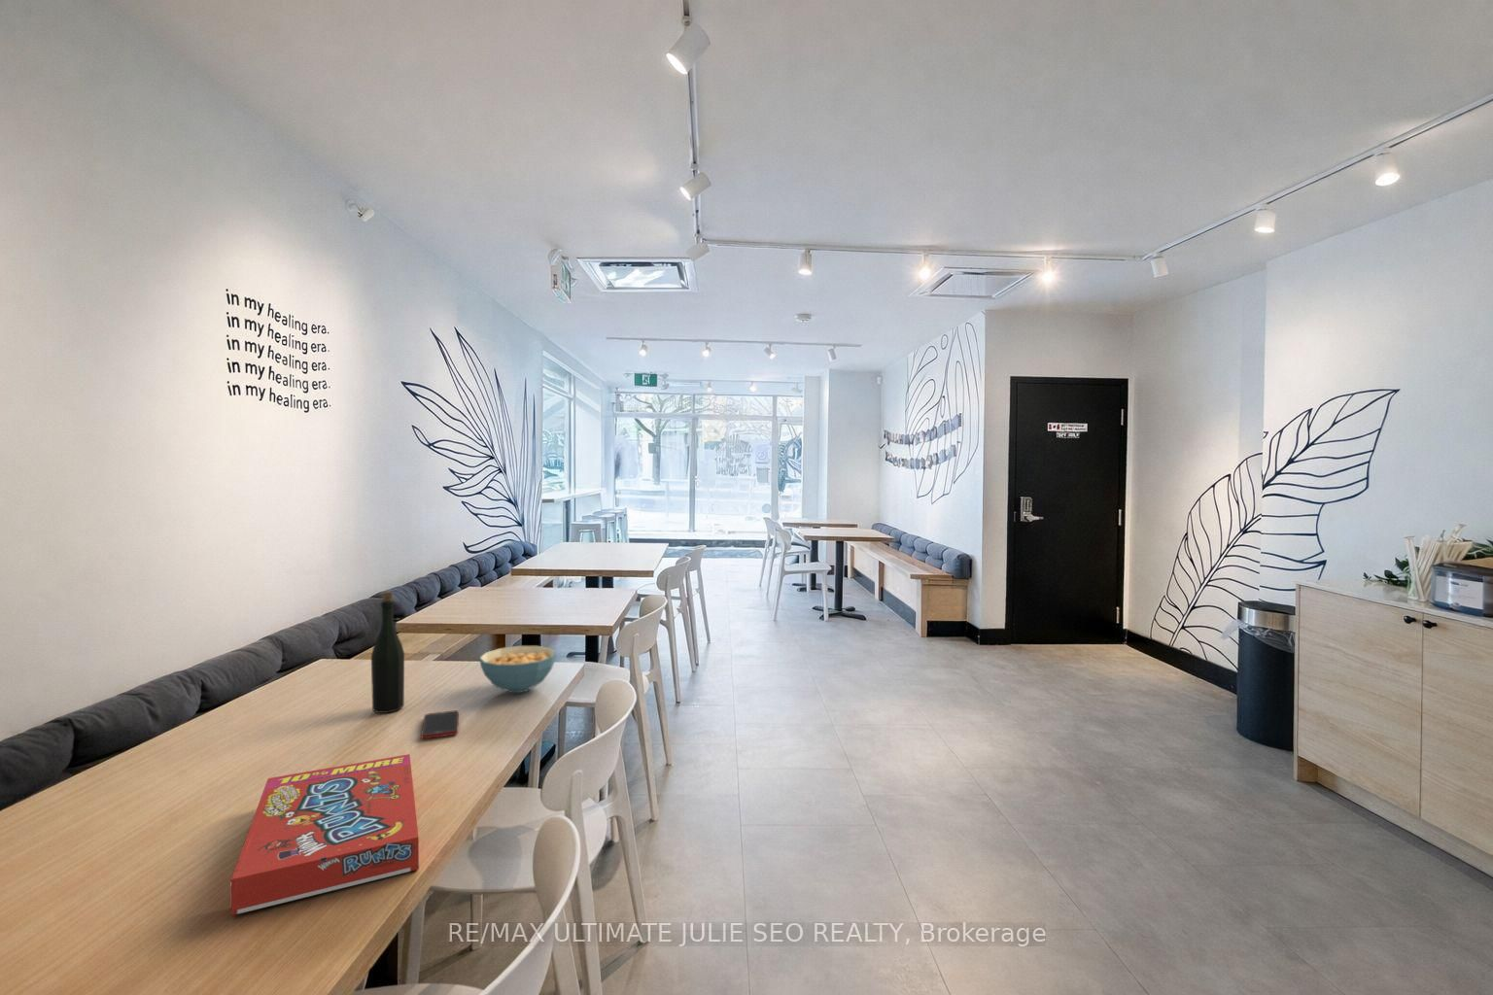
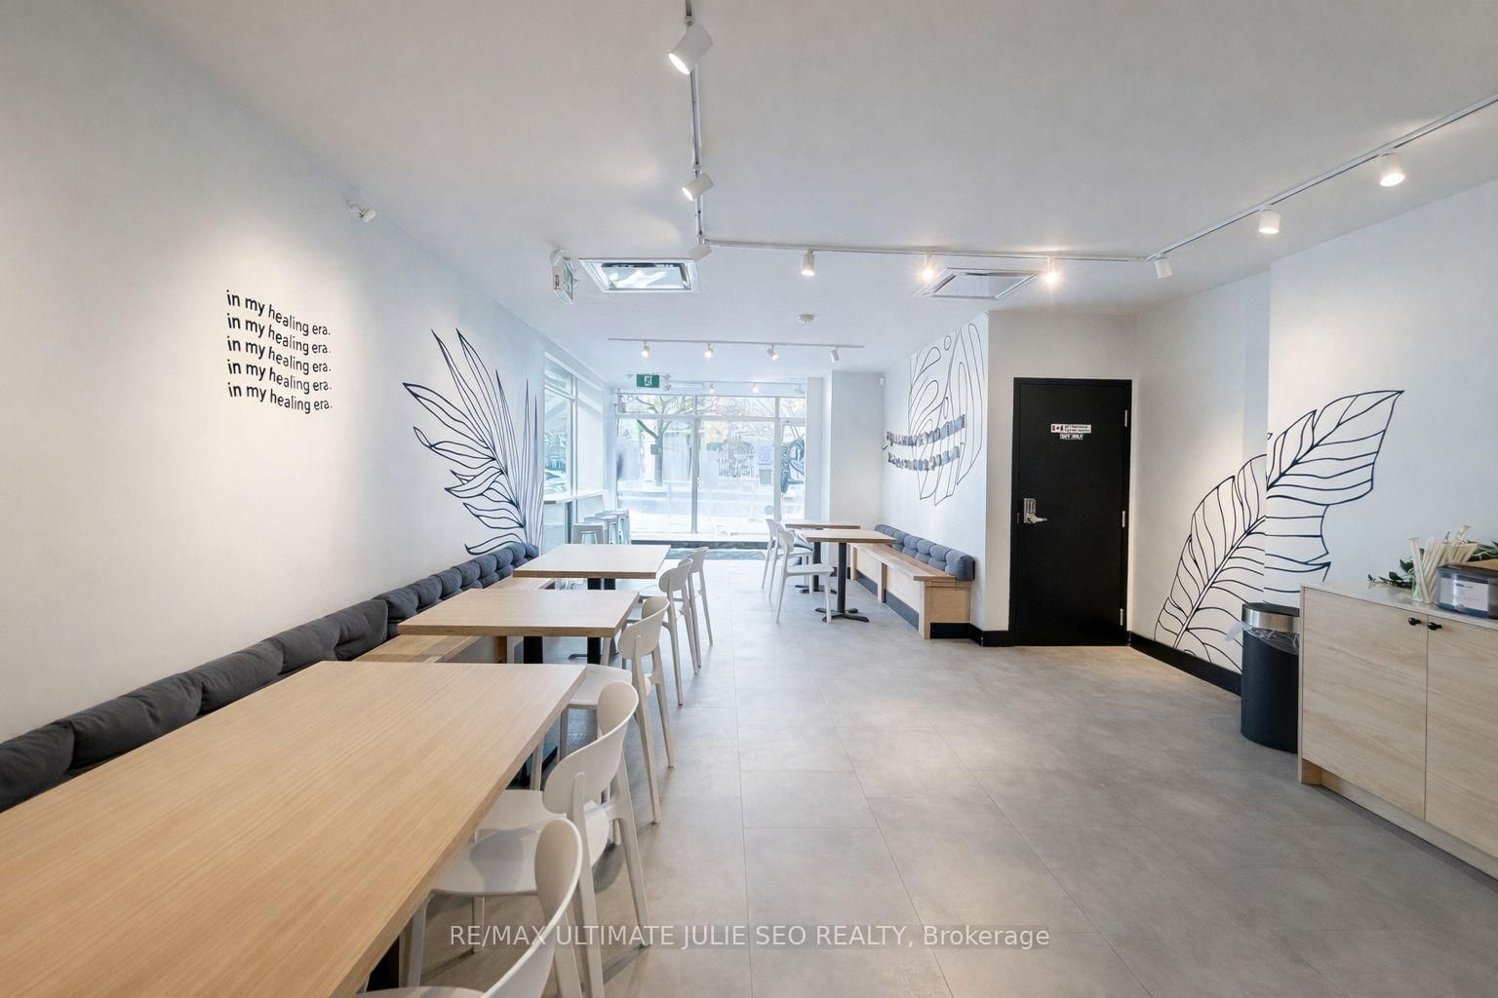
- cereal bowl (518, 672)
- bottle (388, 650)
- snack box (337, 820)
- cell phone (440, 724)
